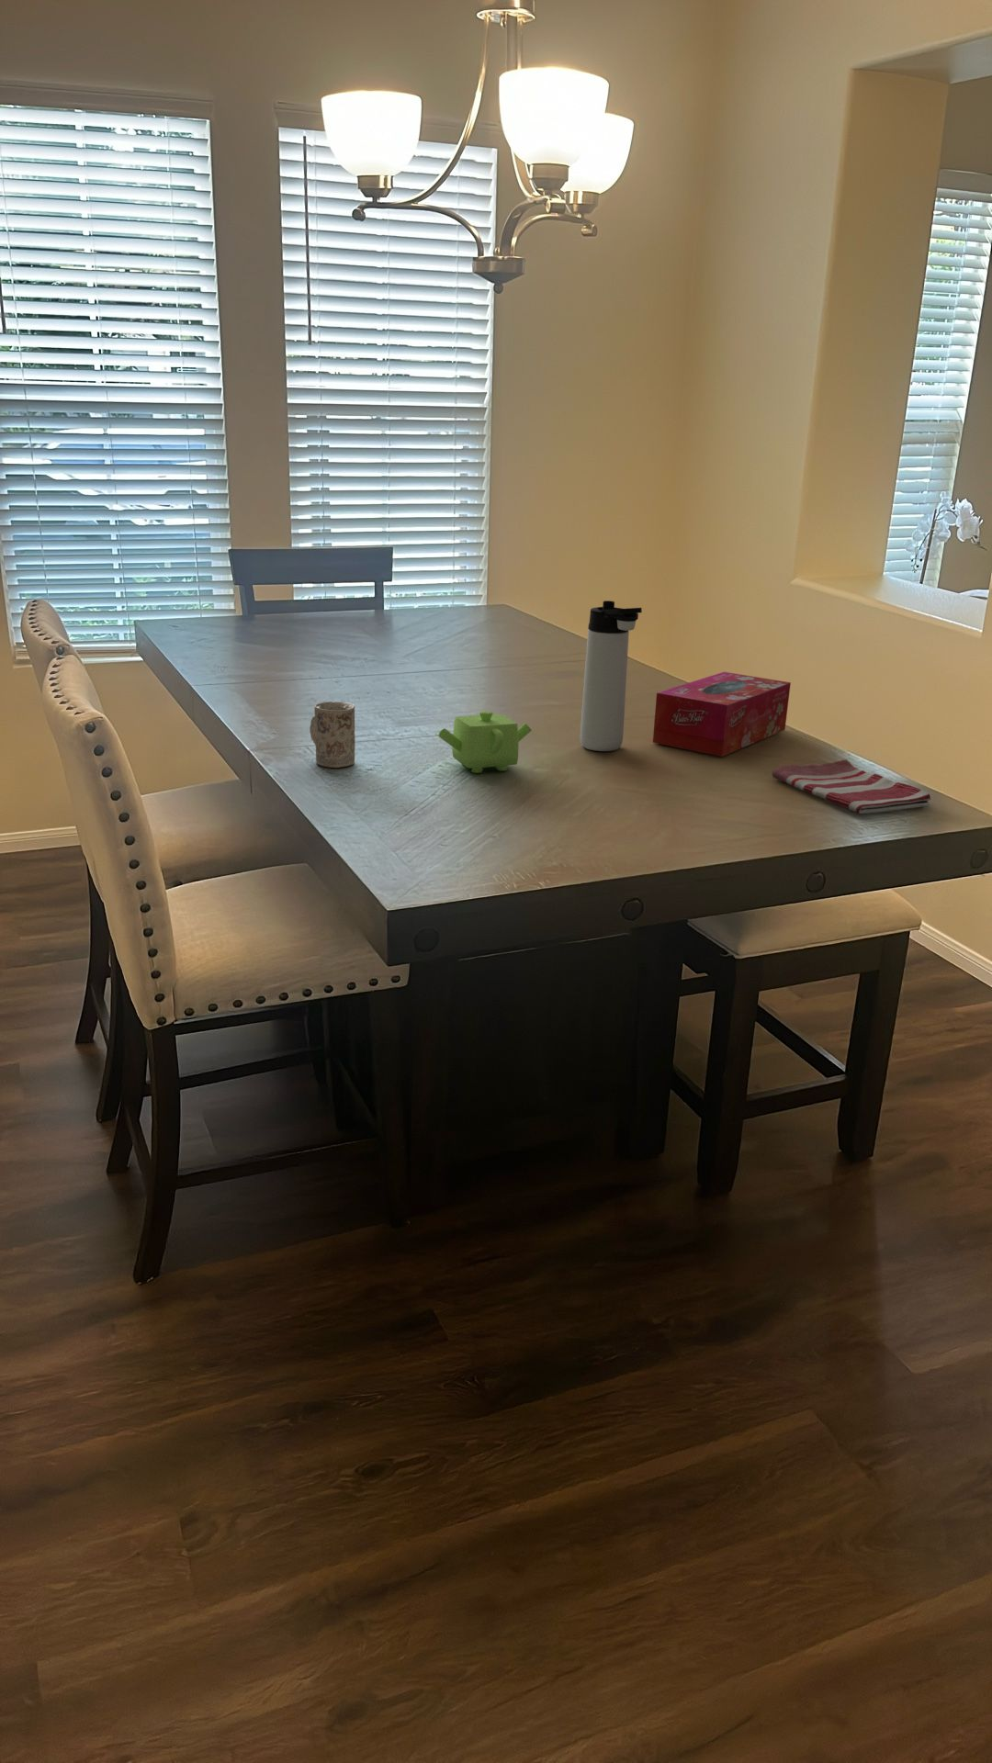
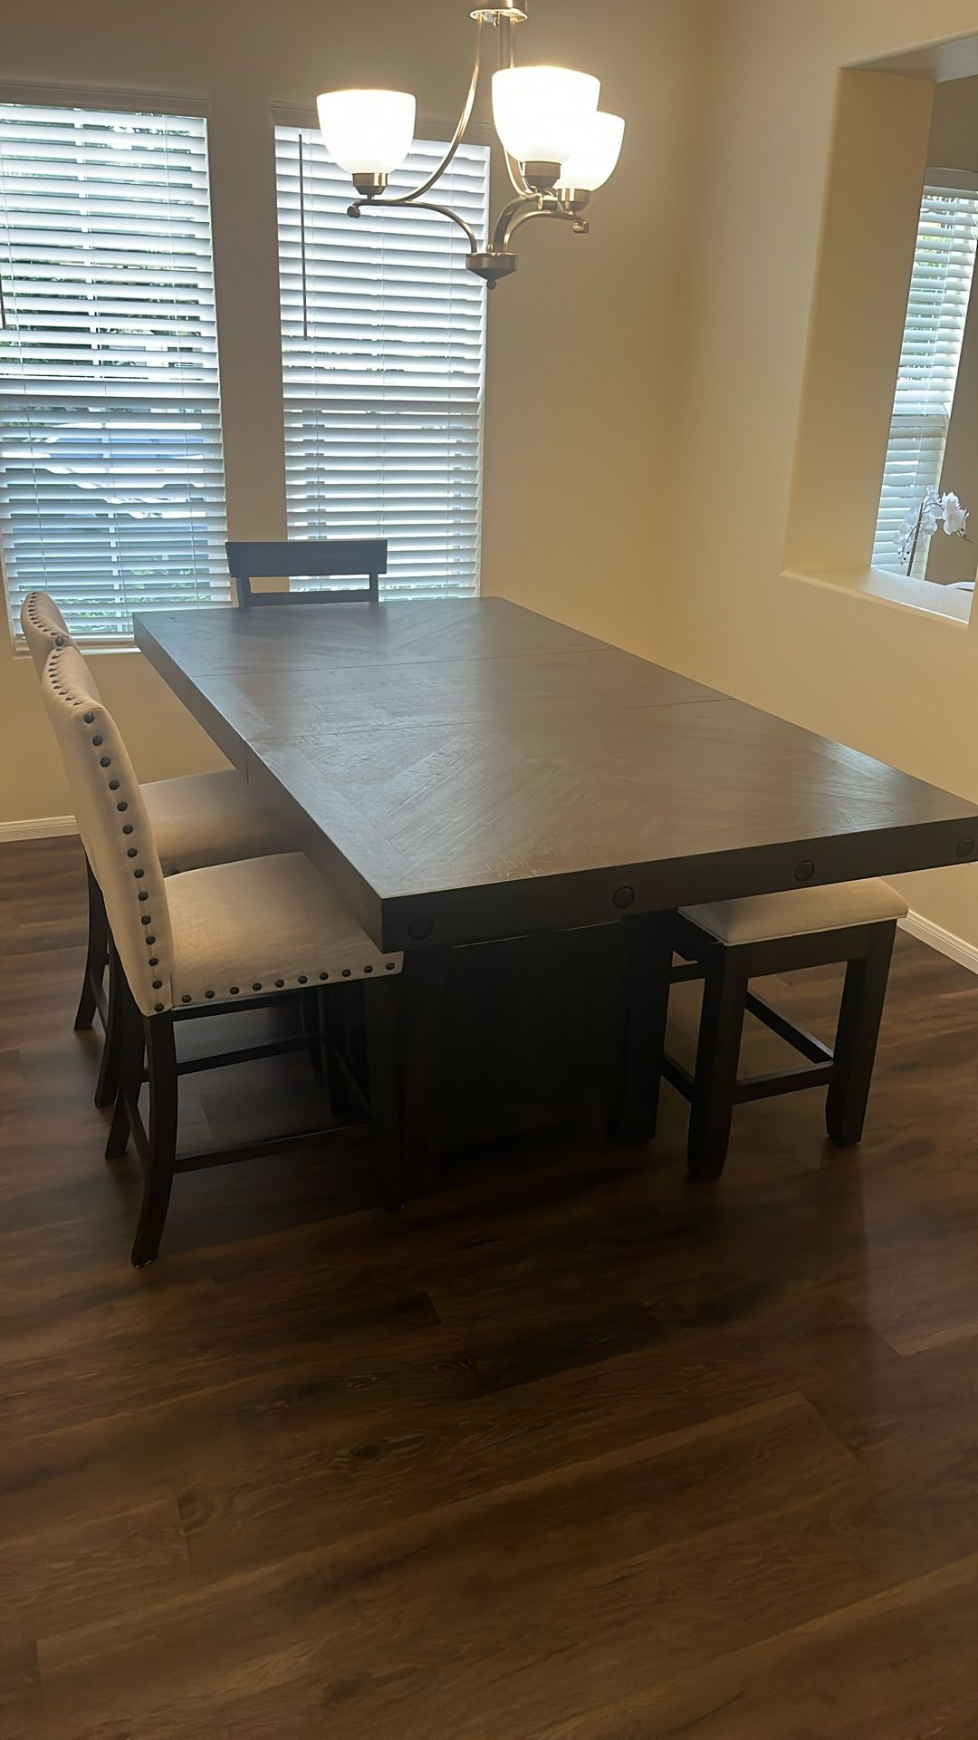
- teapot (484, 739)
- tissue box (723, 712)
- mug (332, 733)
- dish towel (849, 785)
- thermos bottle (610, 678)
